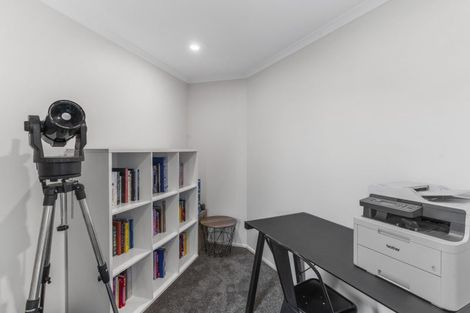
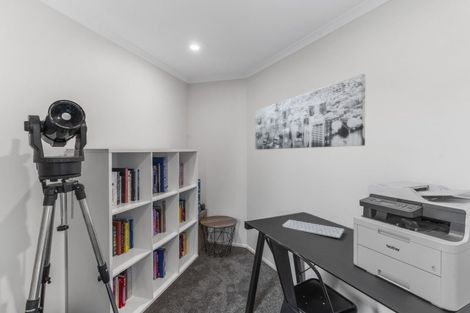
+ computer keyboard (311, 227)
+ wall art (294, 123)
